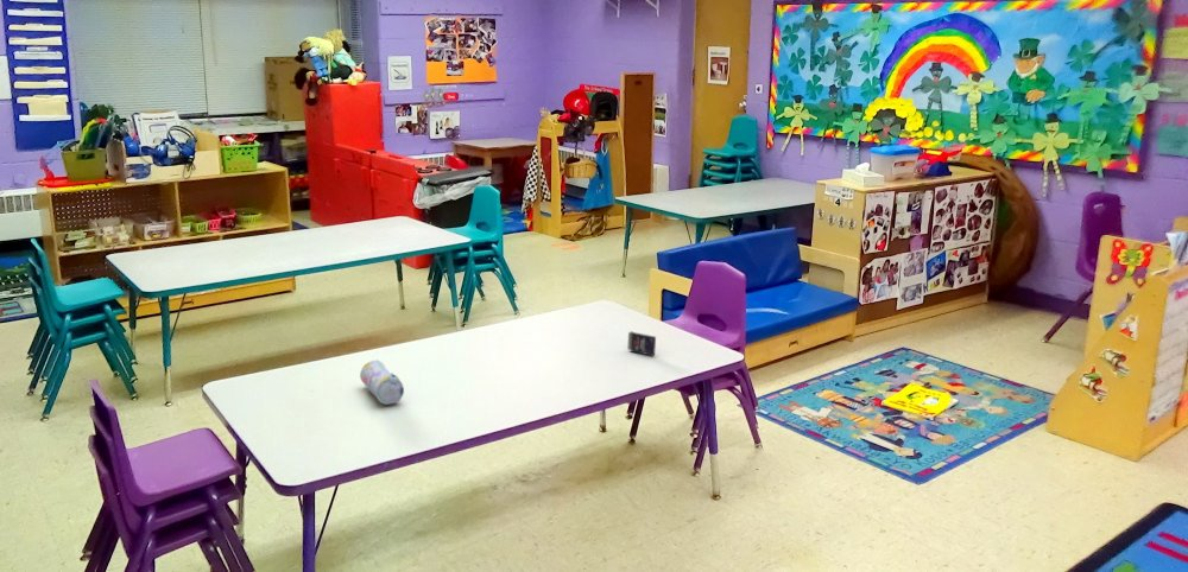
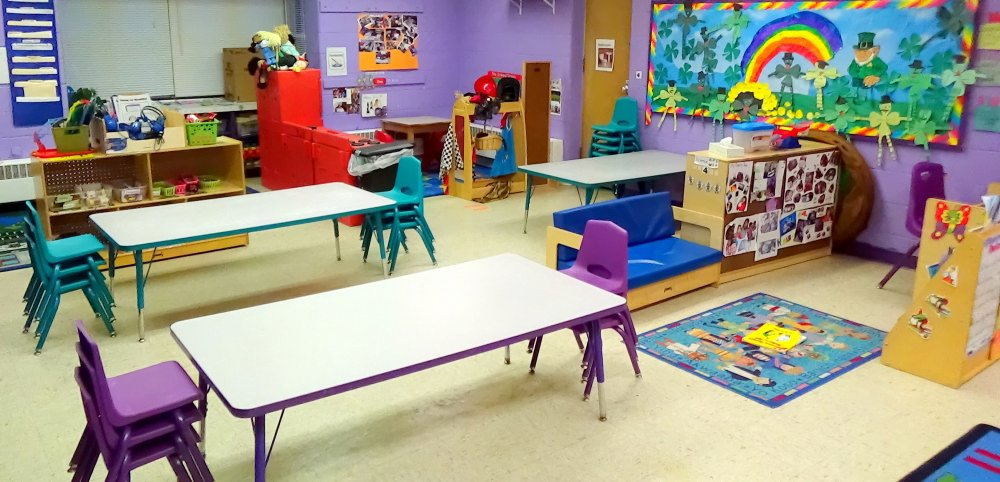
- pencil case (381, 381)
- crayon box (640, 343)
